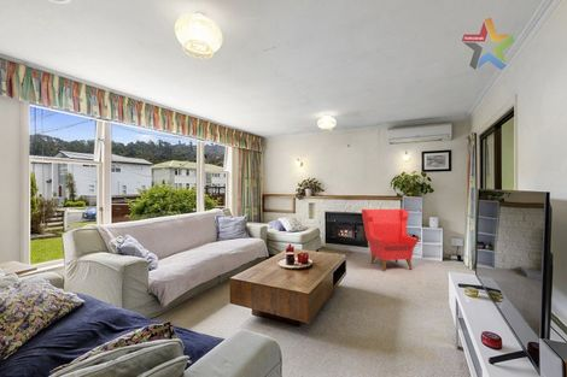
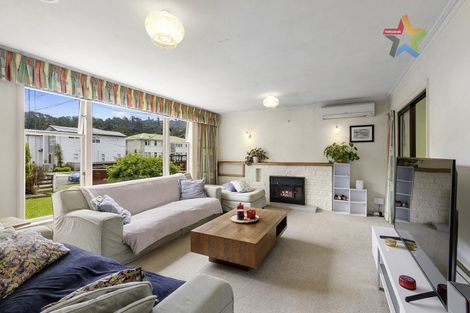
- armchair (388, 237)
